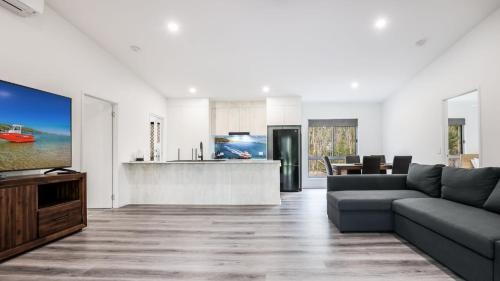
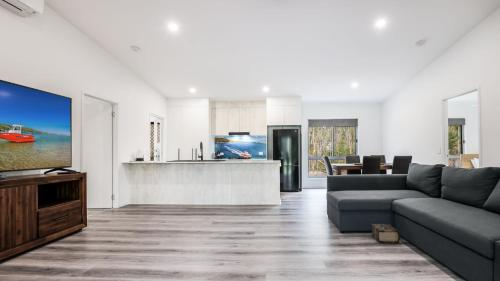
+ book (384, 232)
